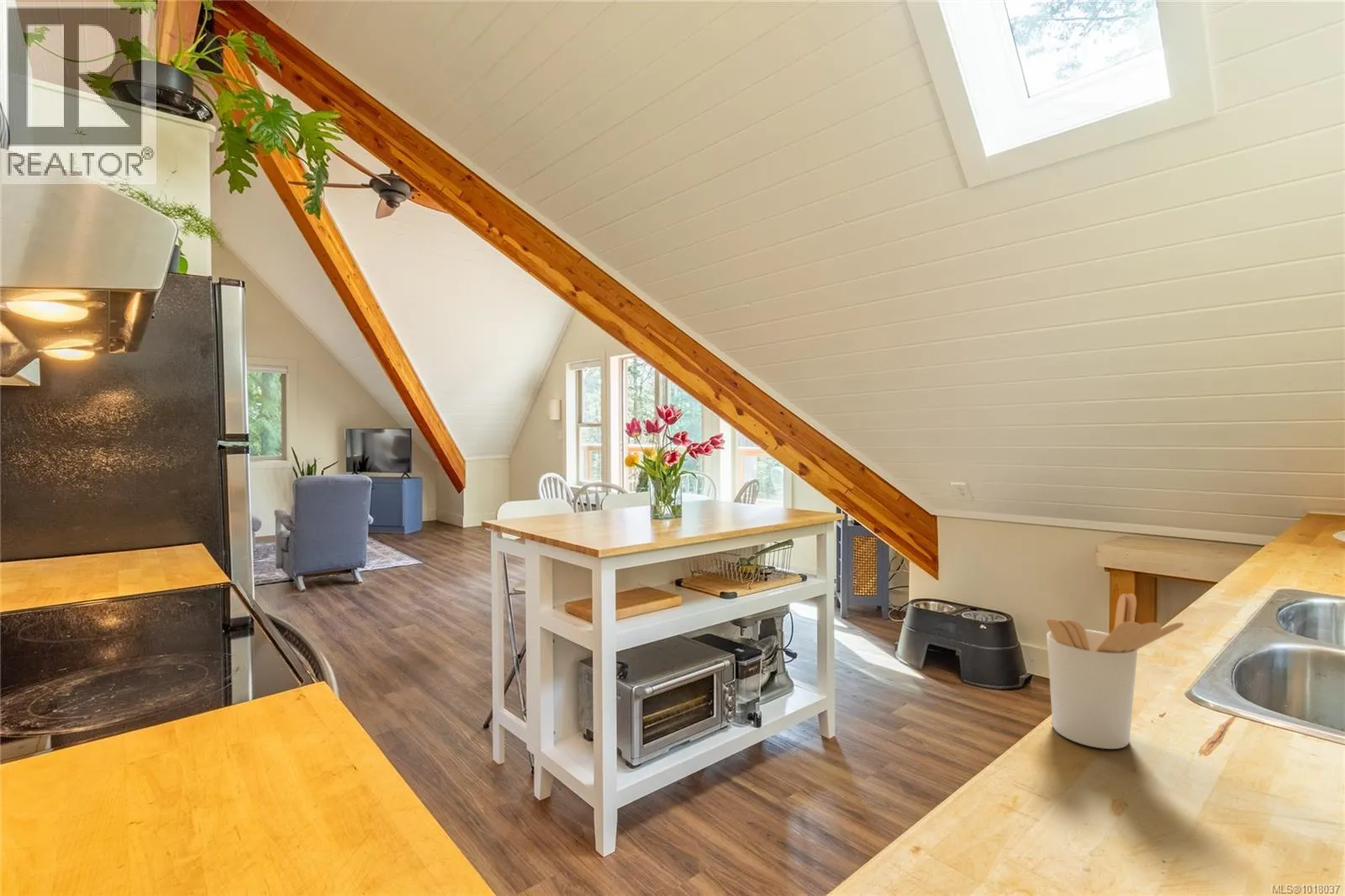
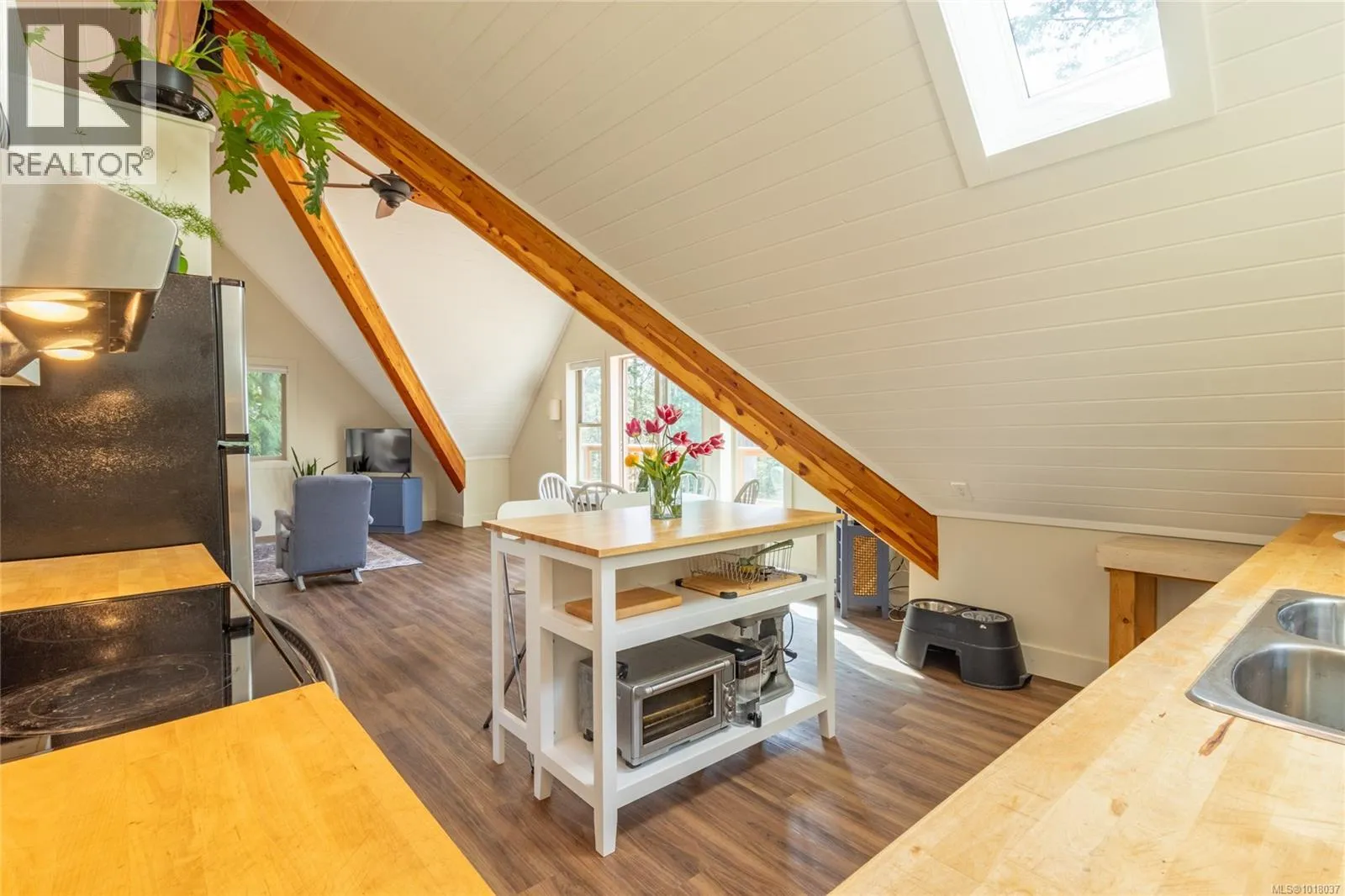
- utensil holder (1108, 671)
